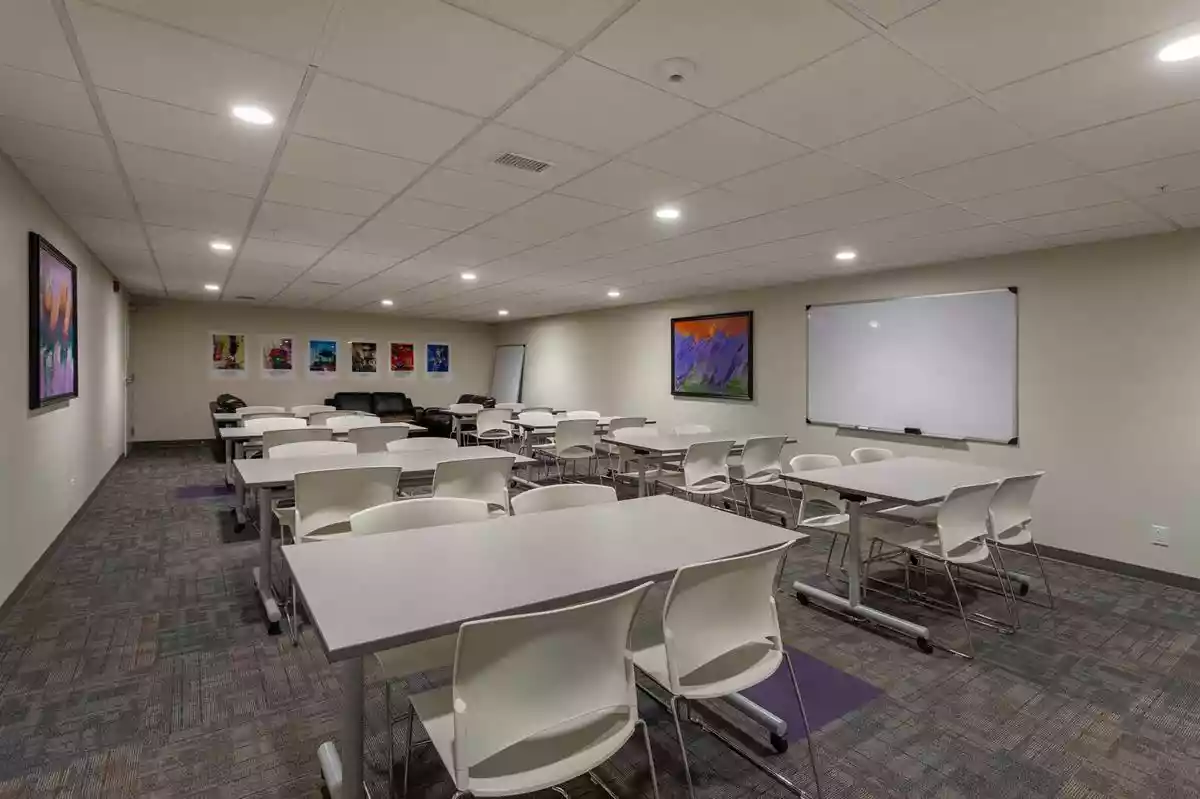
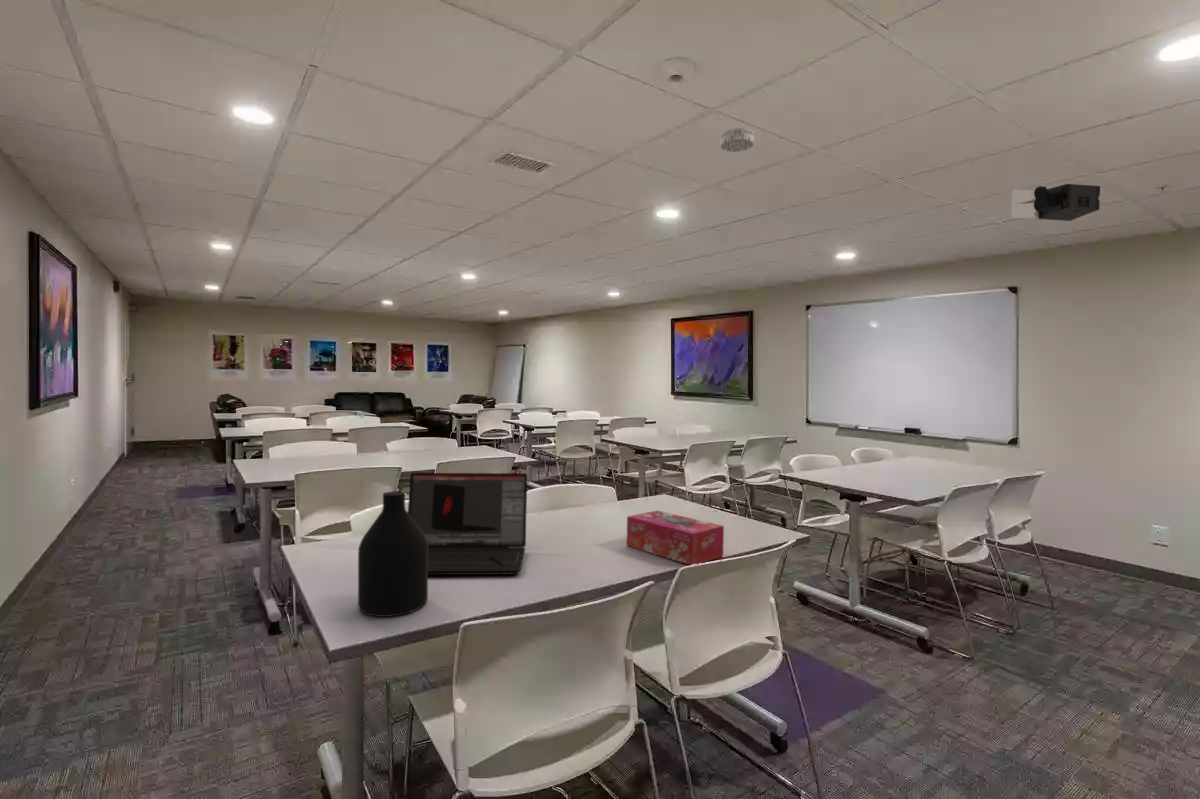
+ tissue box (673, 535)
+ laptop (461, 520)
+ smoke detector (737, 139)
+ bottle (393, 549)
+ projector (1054, 202)
